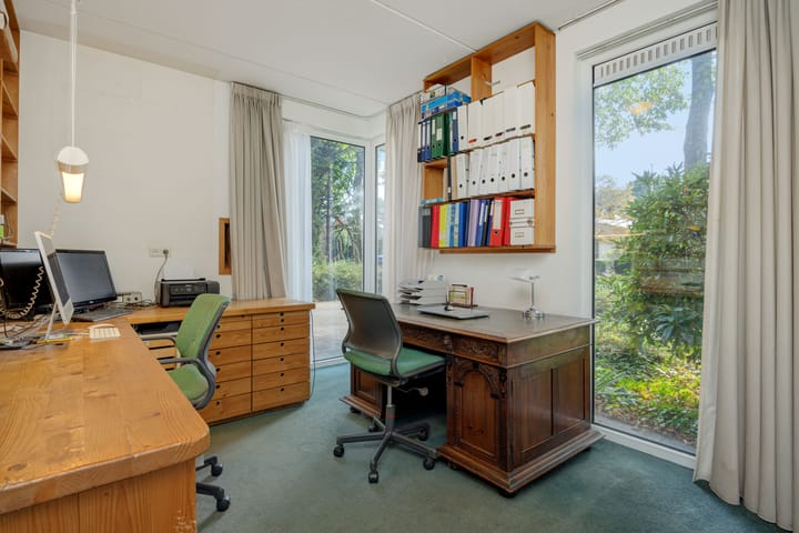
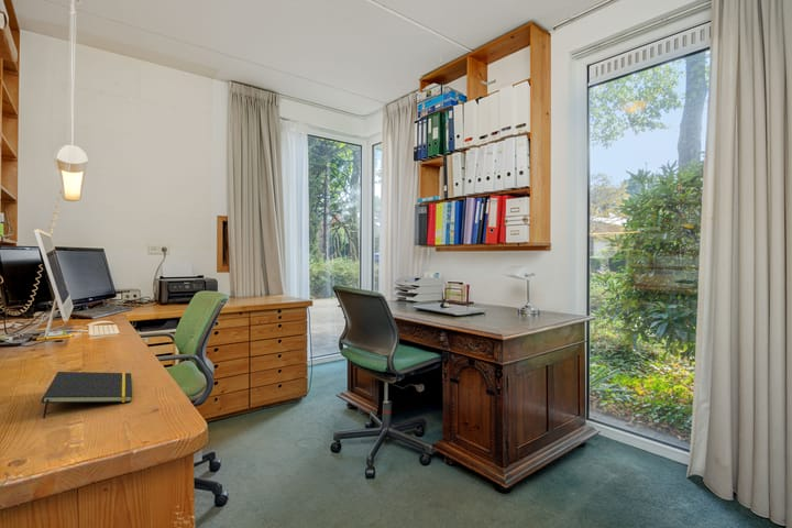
+ notepad (92, 385)
